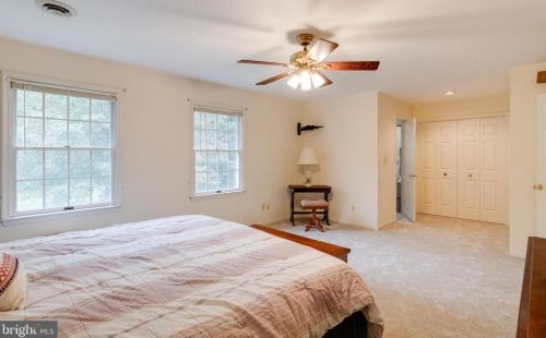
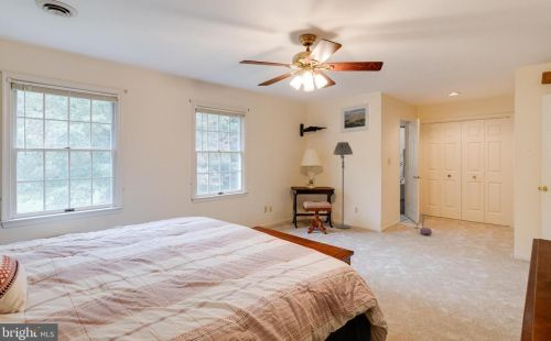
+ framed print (354, 118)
+ floor lamp (343, 184)
+ vacuum cleaner (422, 222)
